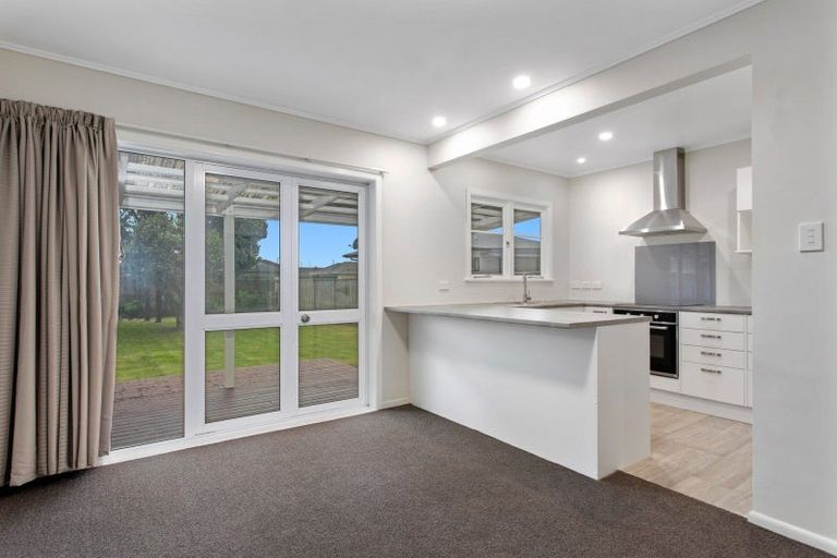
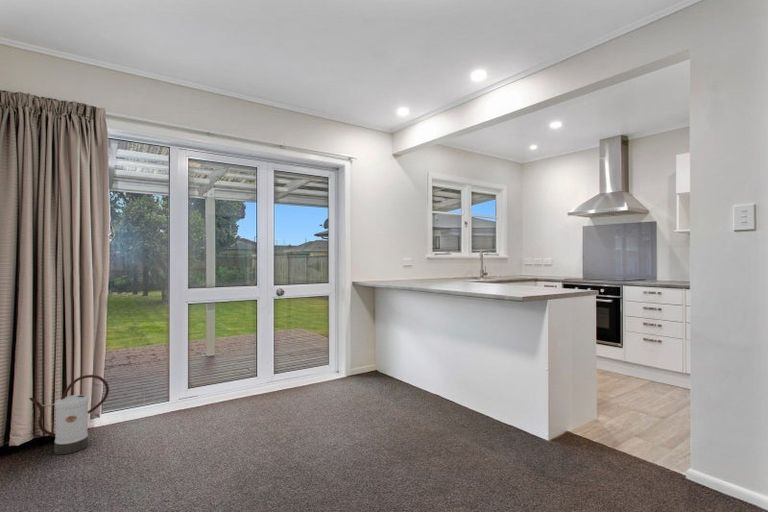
+ watering can (70, 412)
